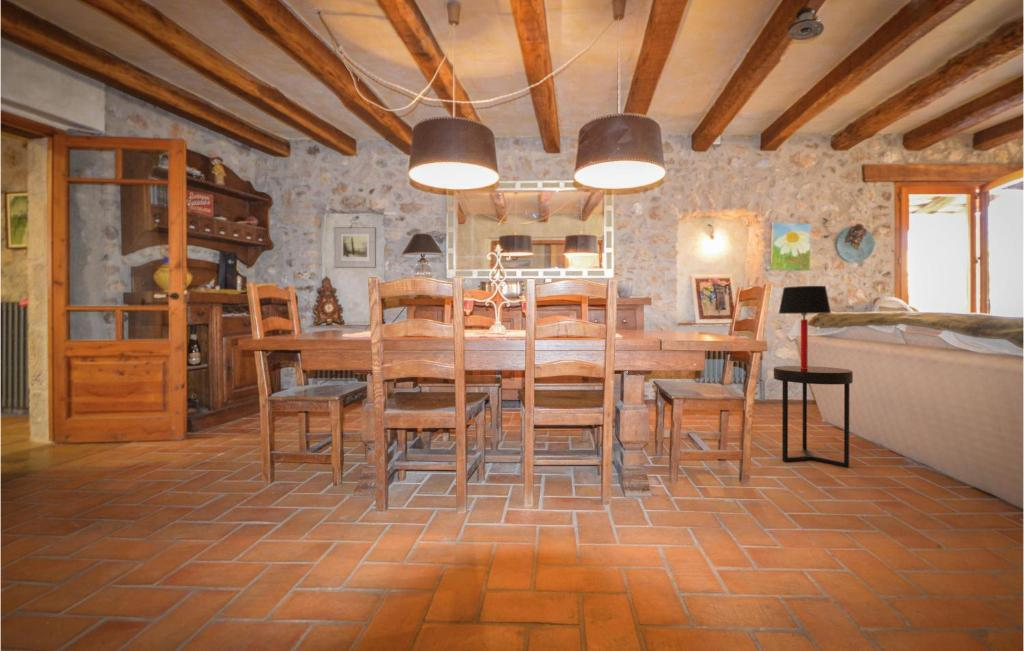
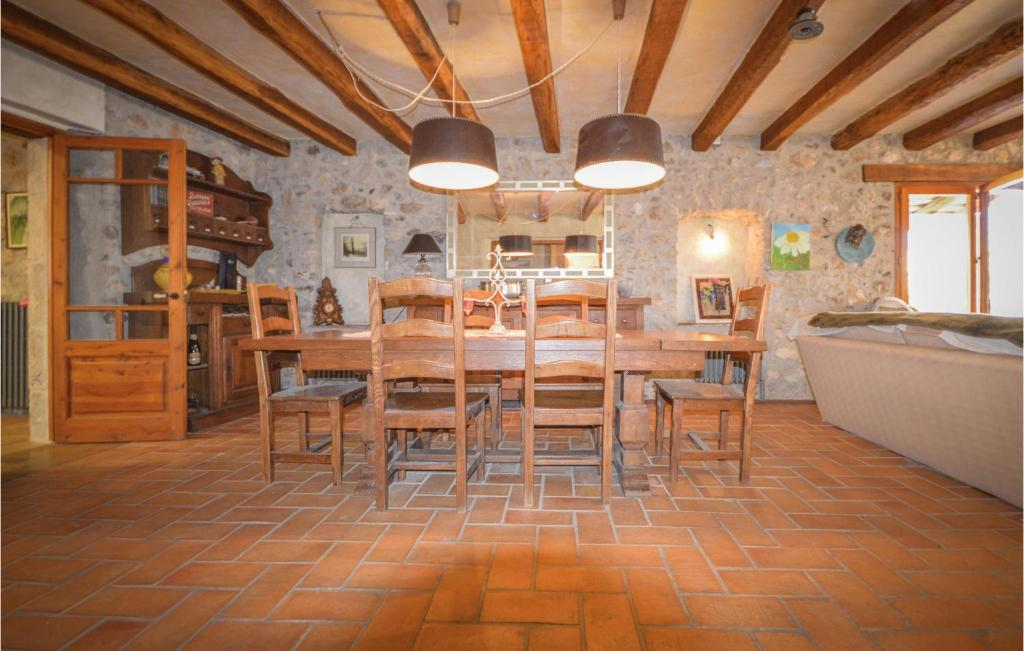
- side table (806, 414)
- table lamp (804, 327)
